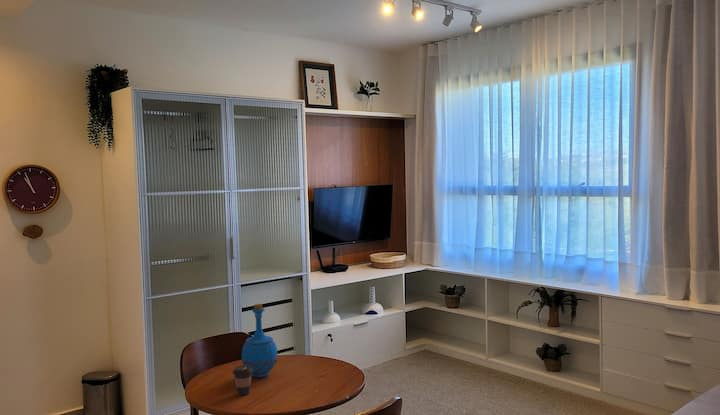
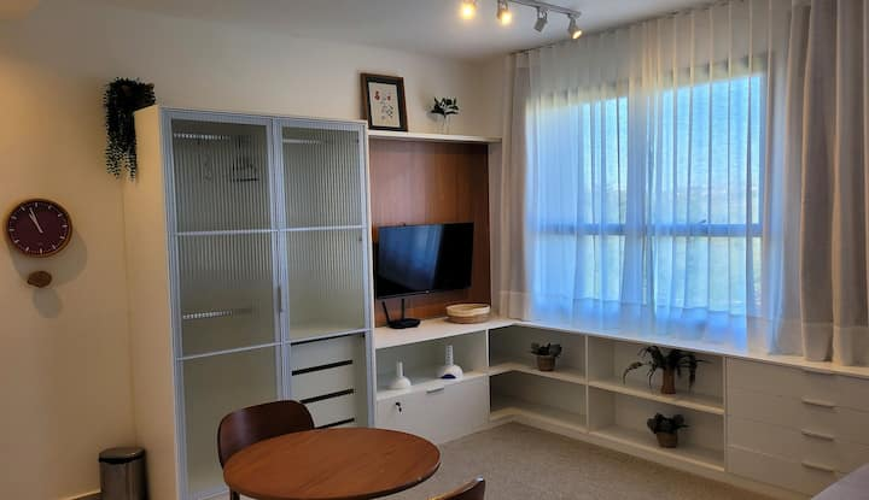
- coffee cup (243, 380)
- bottle (259, 340)
